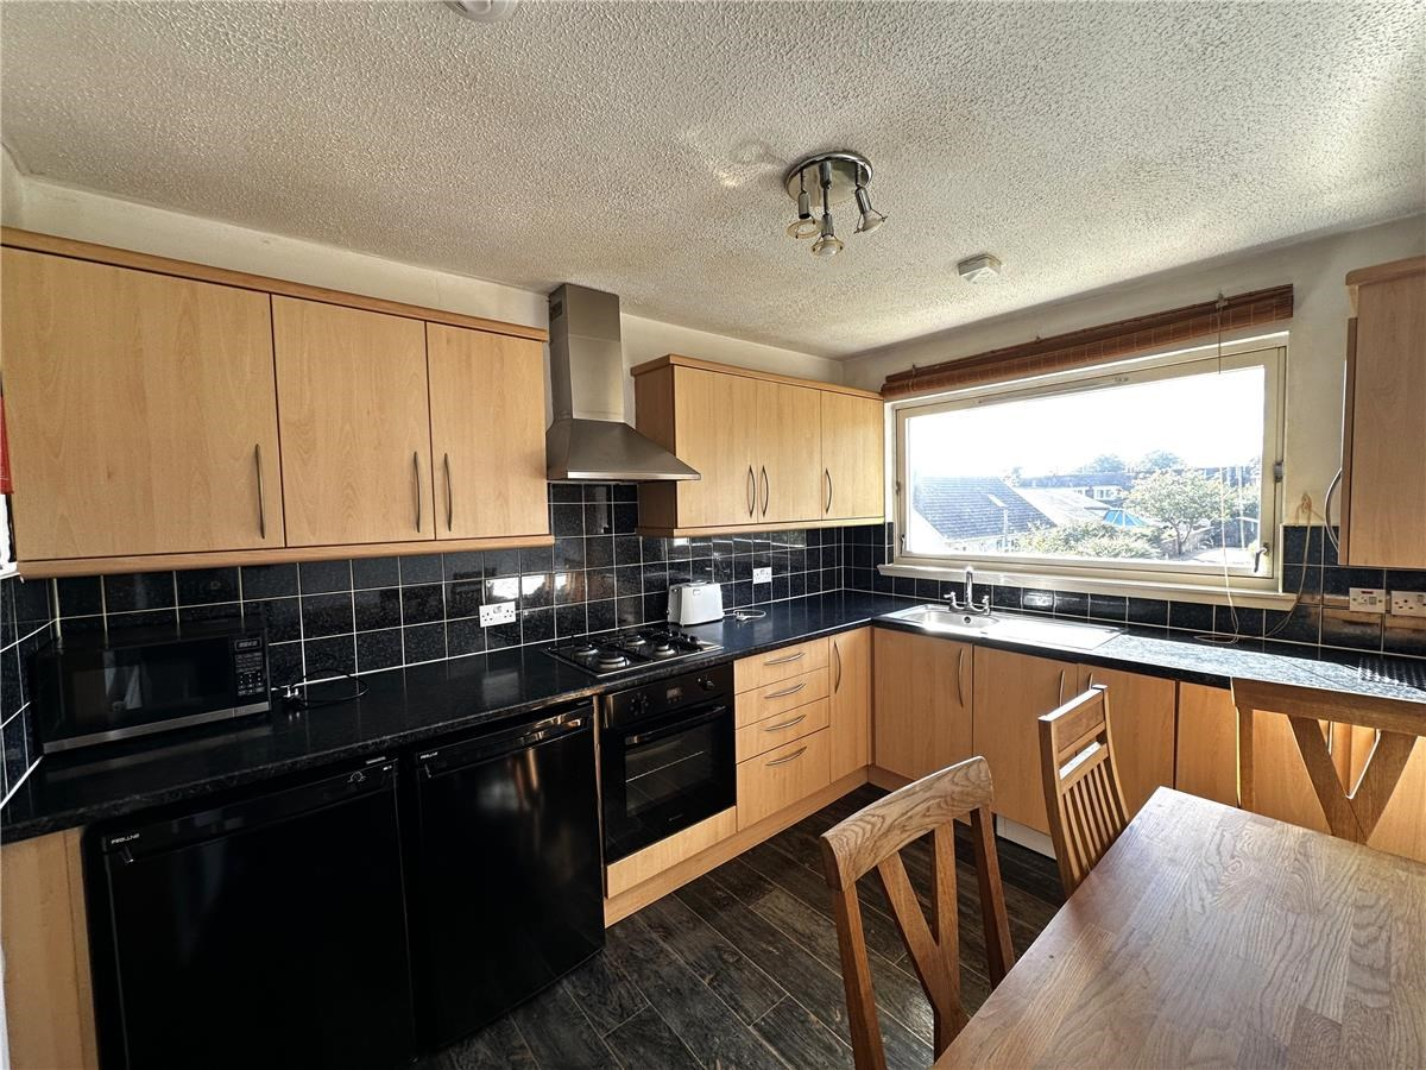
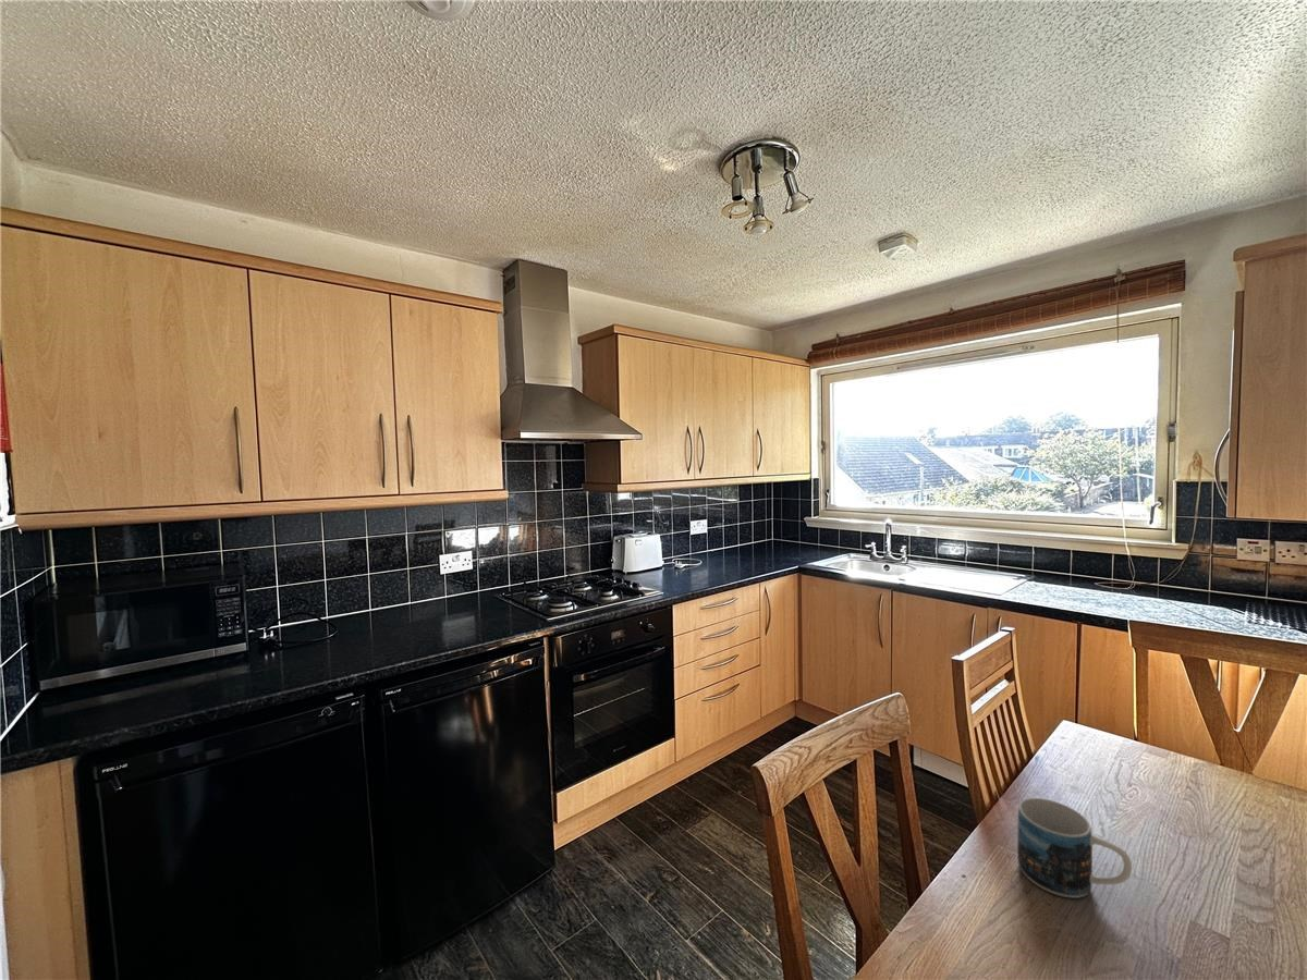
+ mug (1071, 854)
